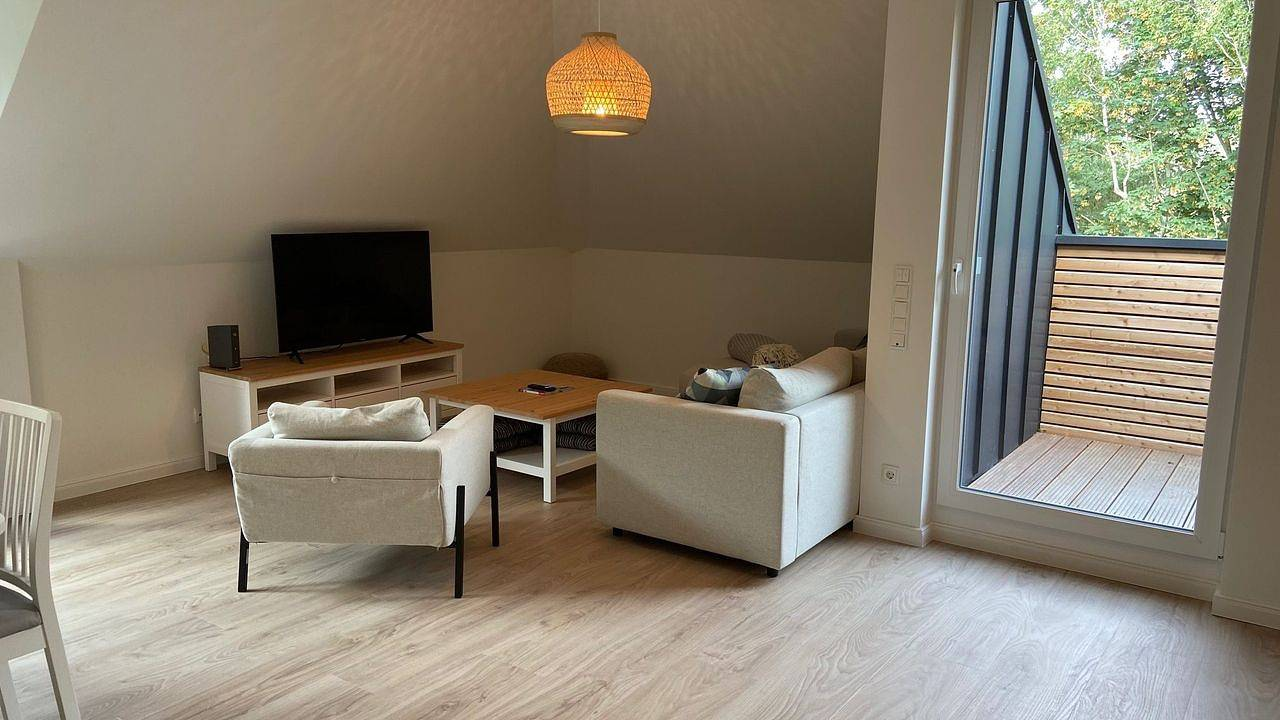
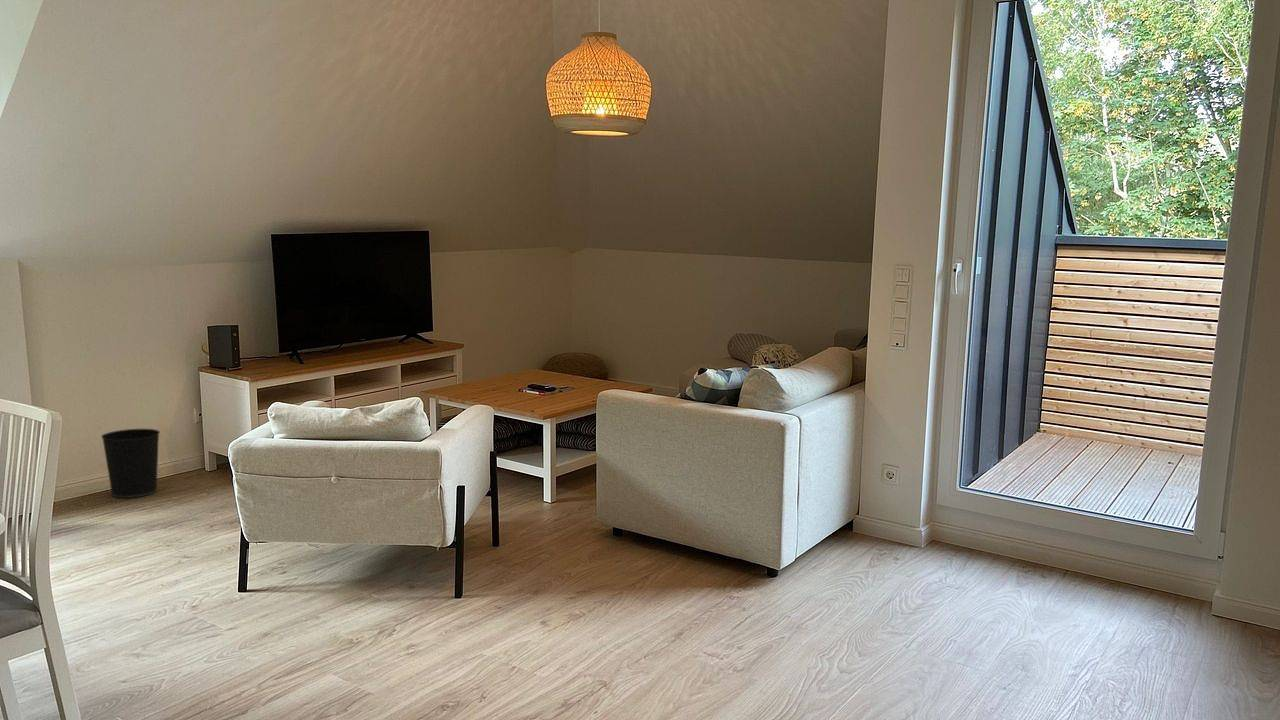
+ wastebasket (132, 463)
